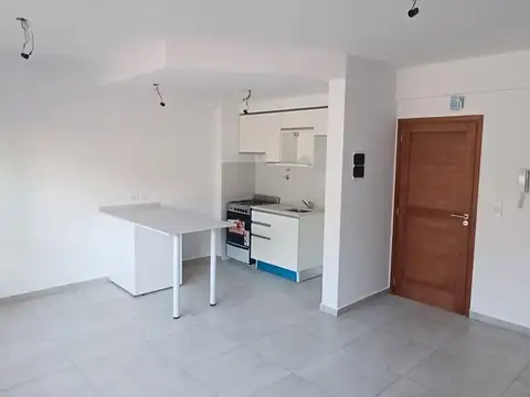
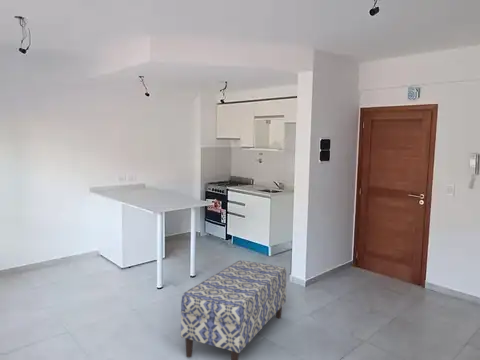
+ bench (239, 307)
